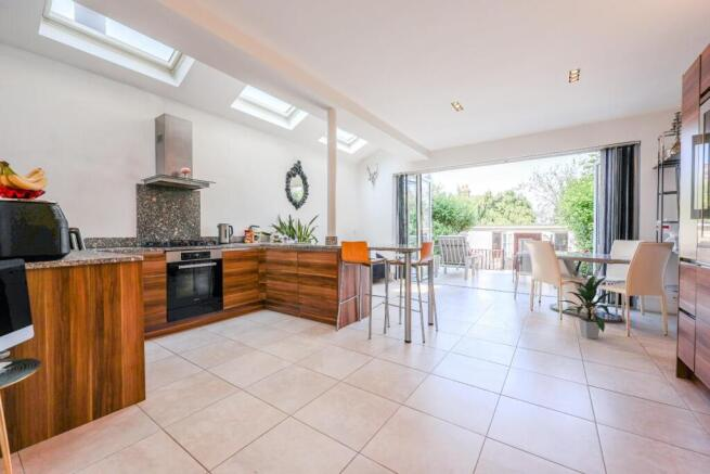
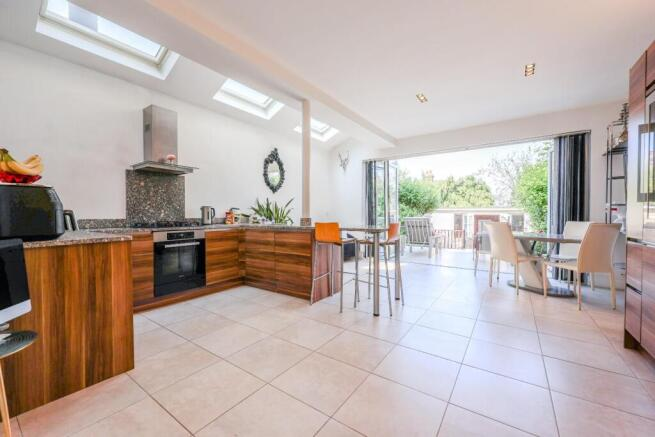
- indoor plant (589, 306)
